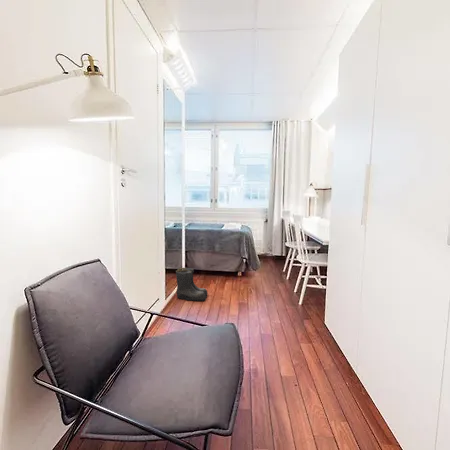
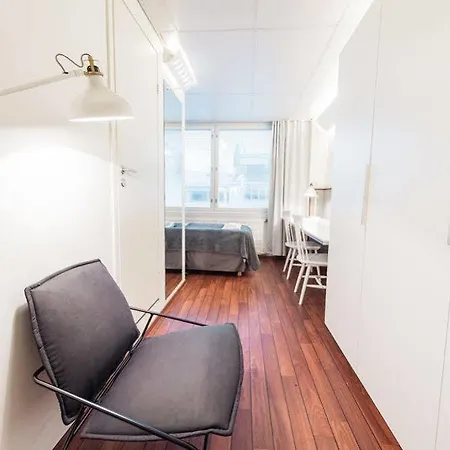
- boots (192, 283)
